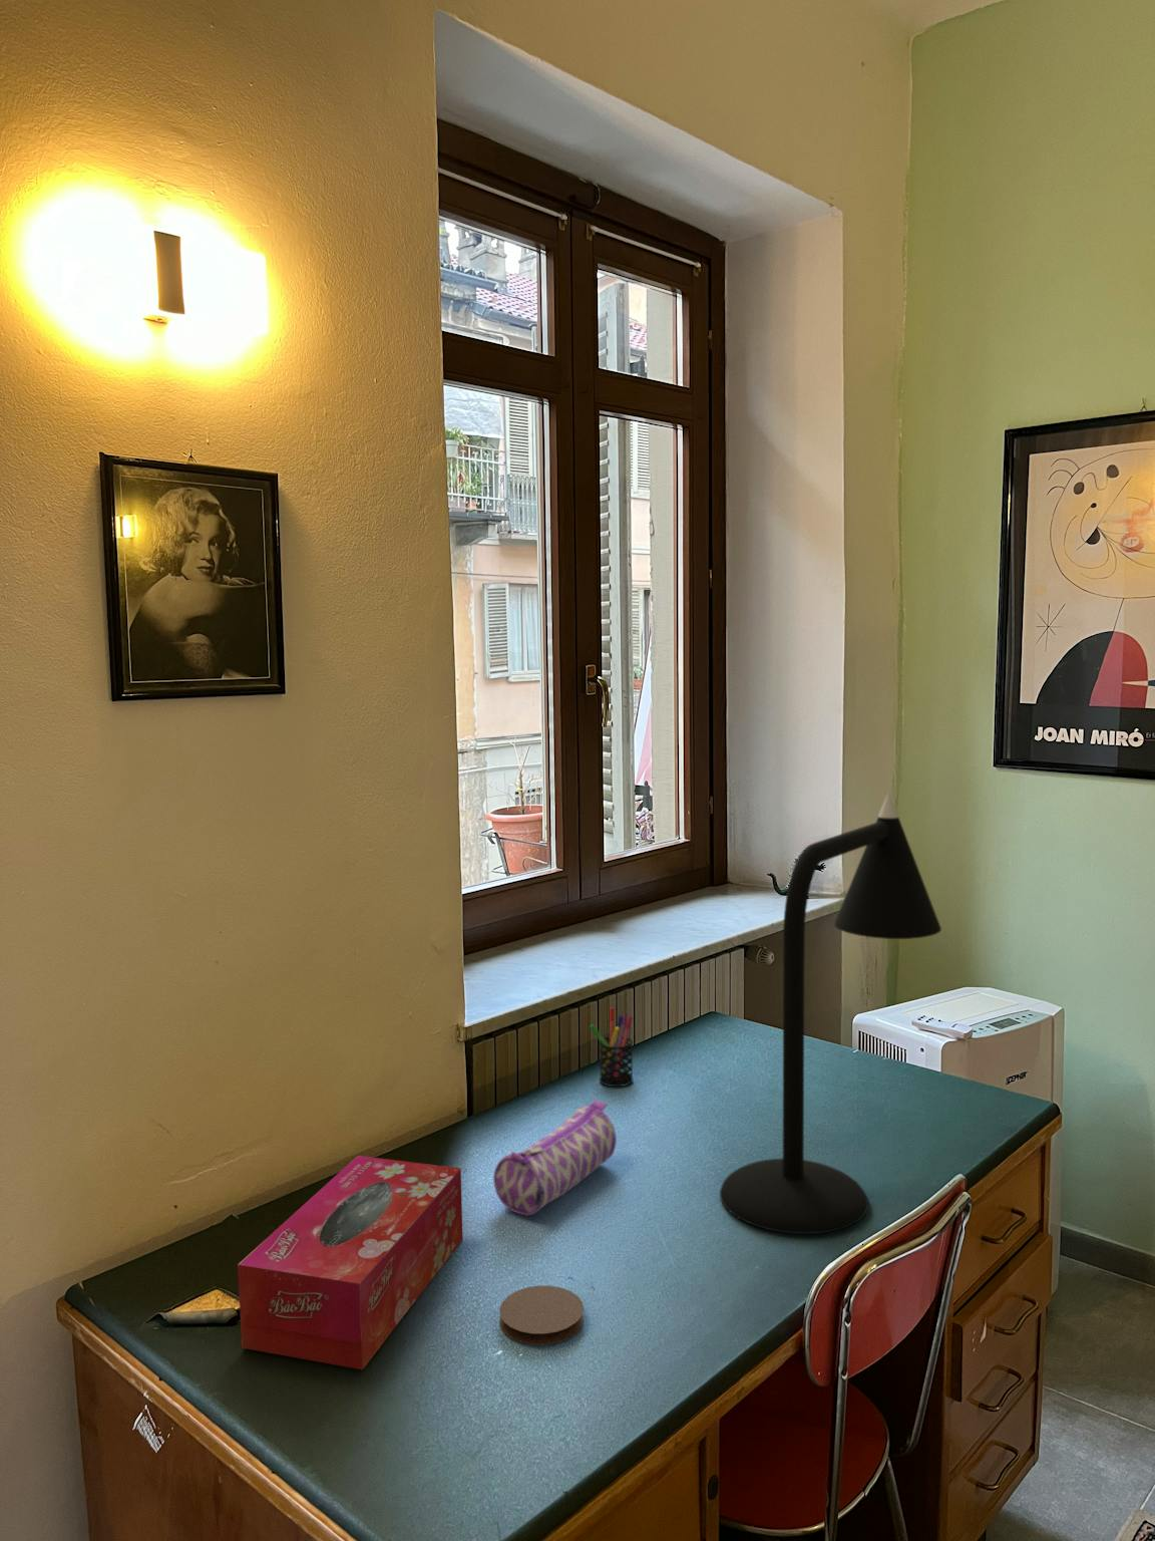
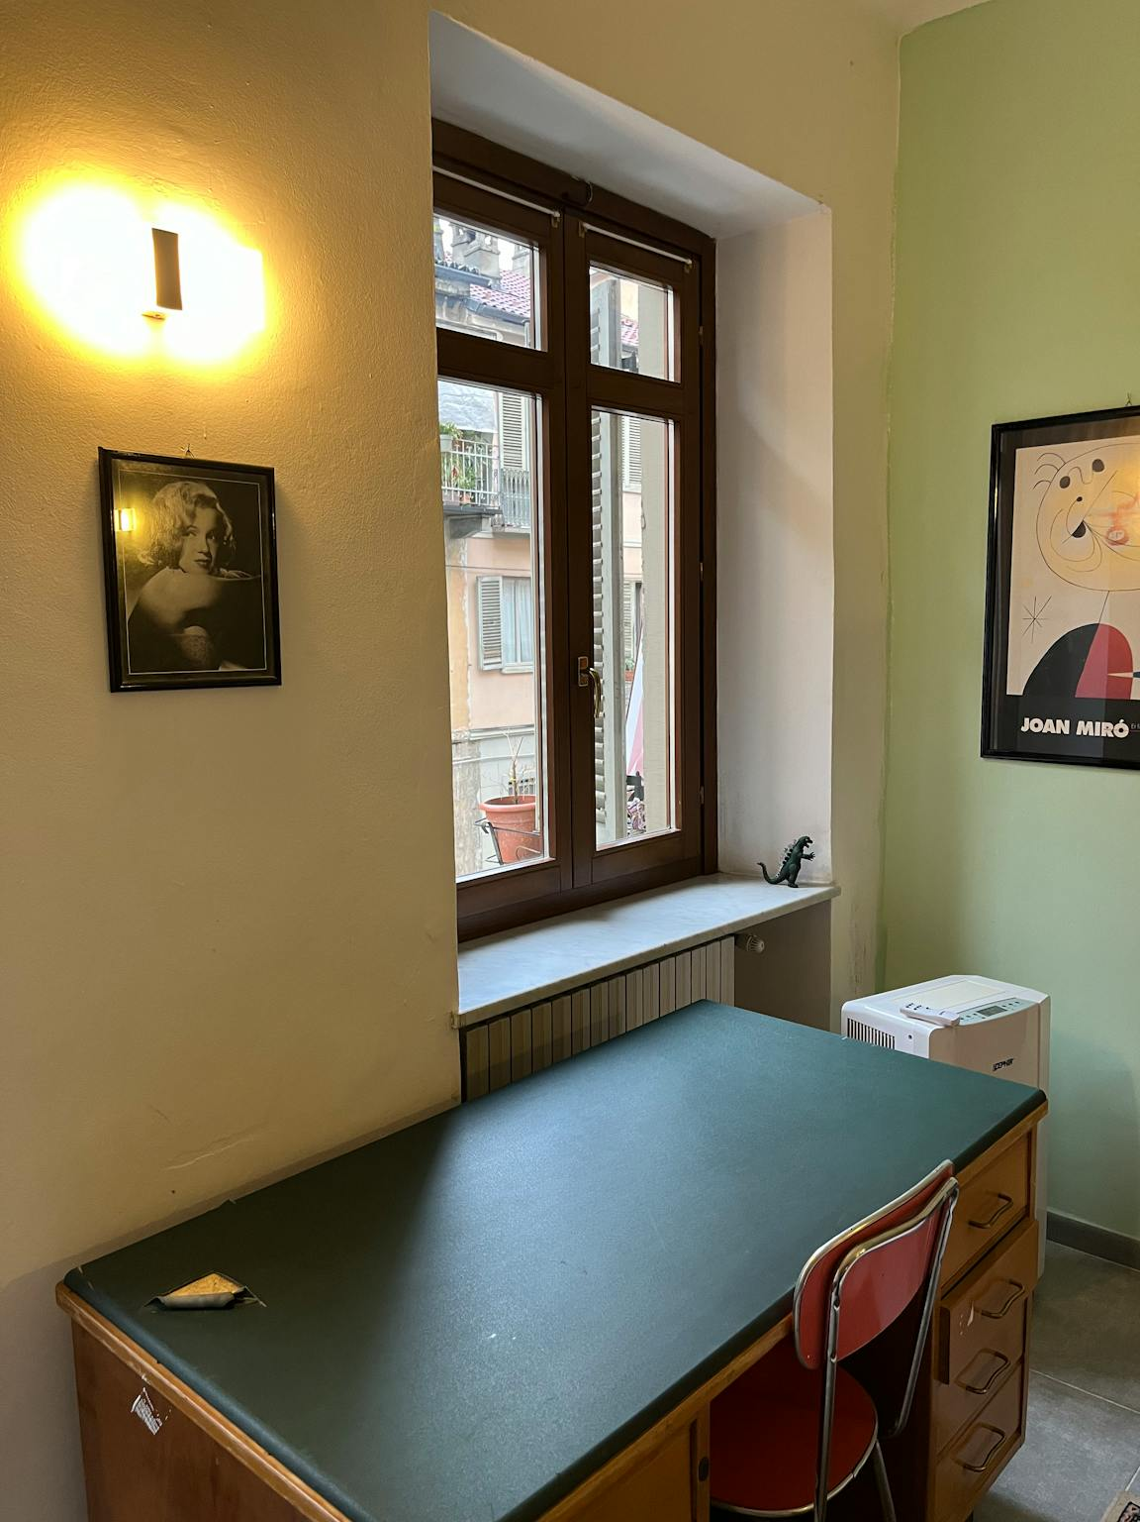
- desk lamp (803, 982)
- pen holder (611, 1046)
- coaster (541, 1313)
- pencil case (556, 1155)
- tissue box (360, 1250)
